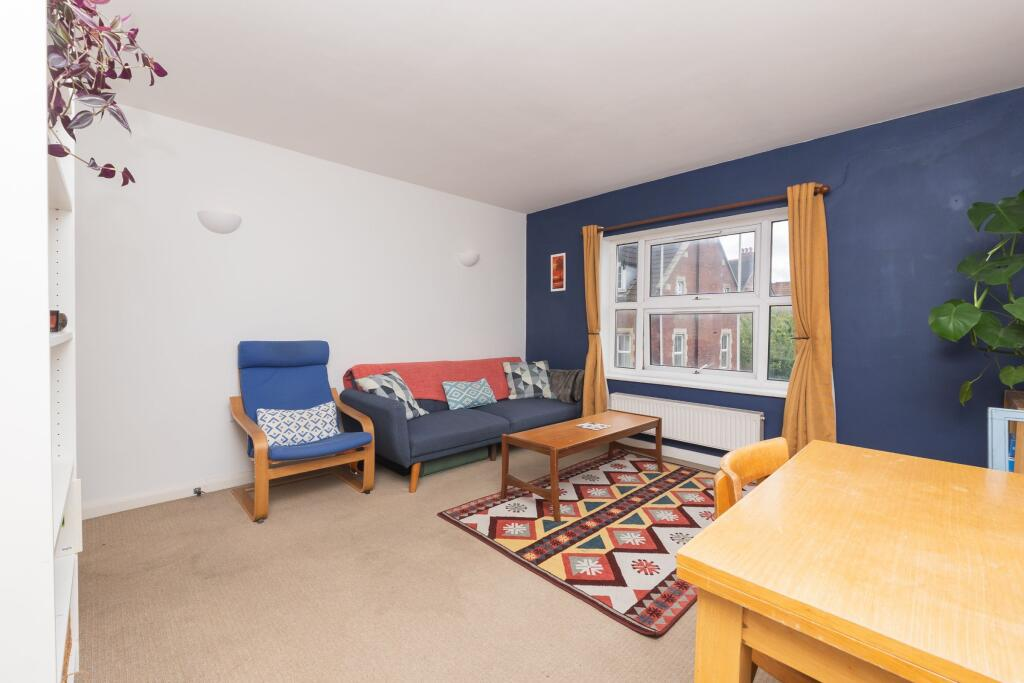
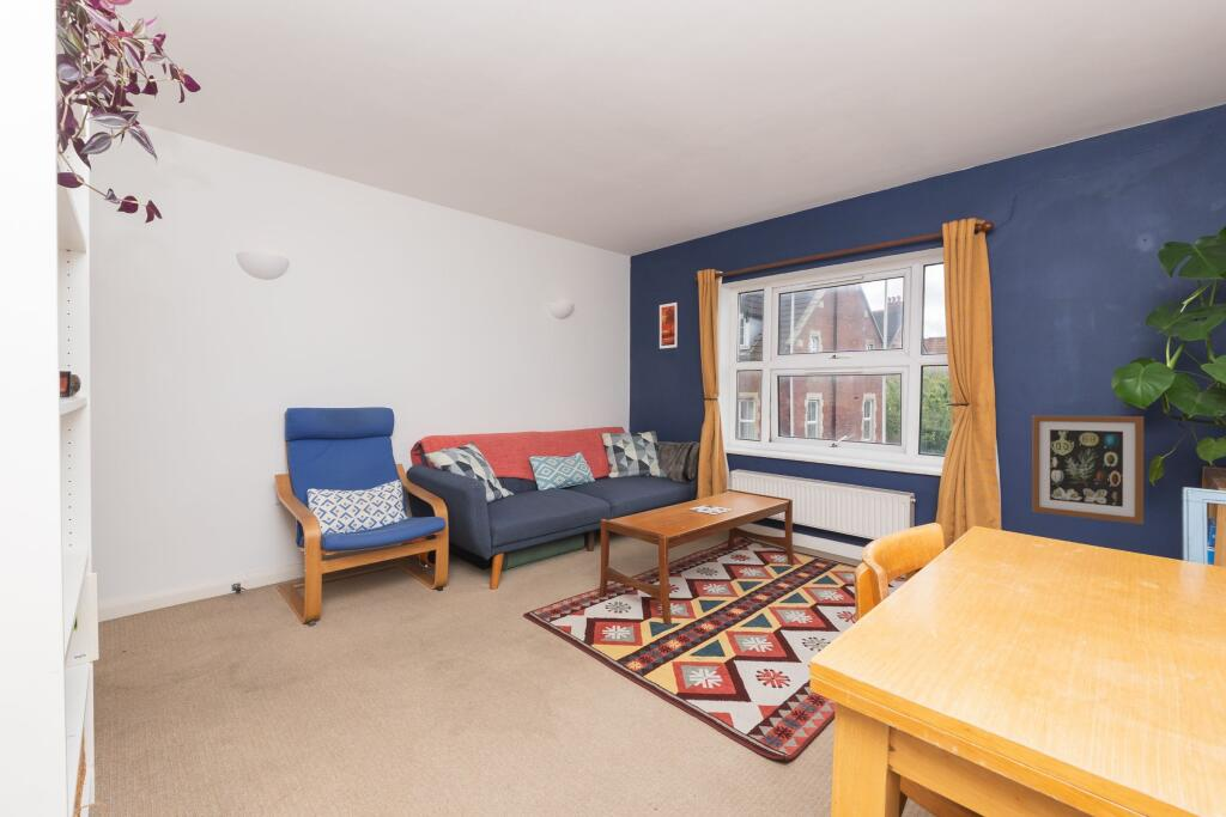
+ wall art (1085, 467)
